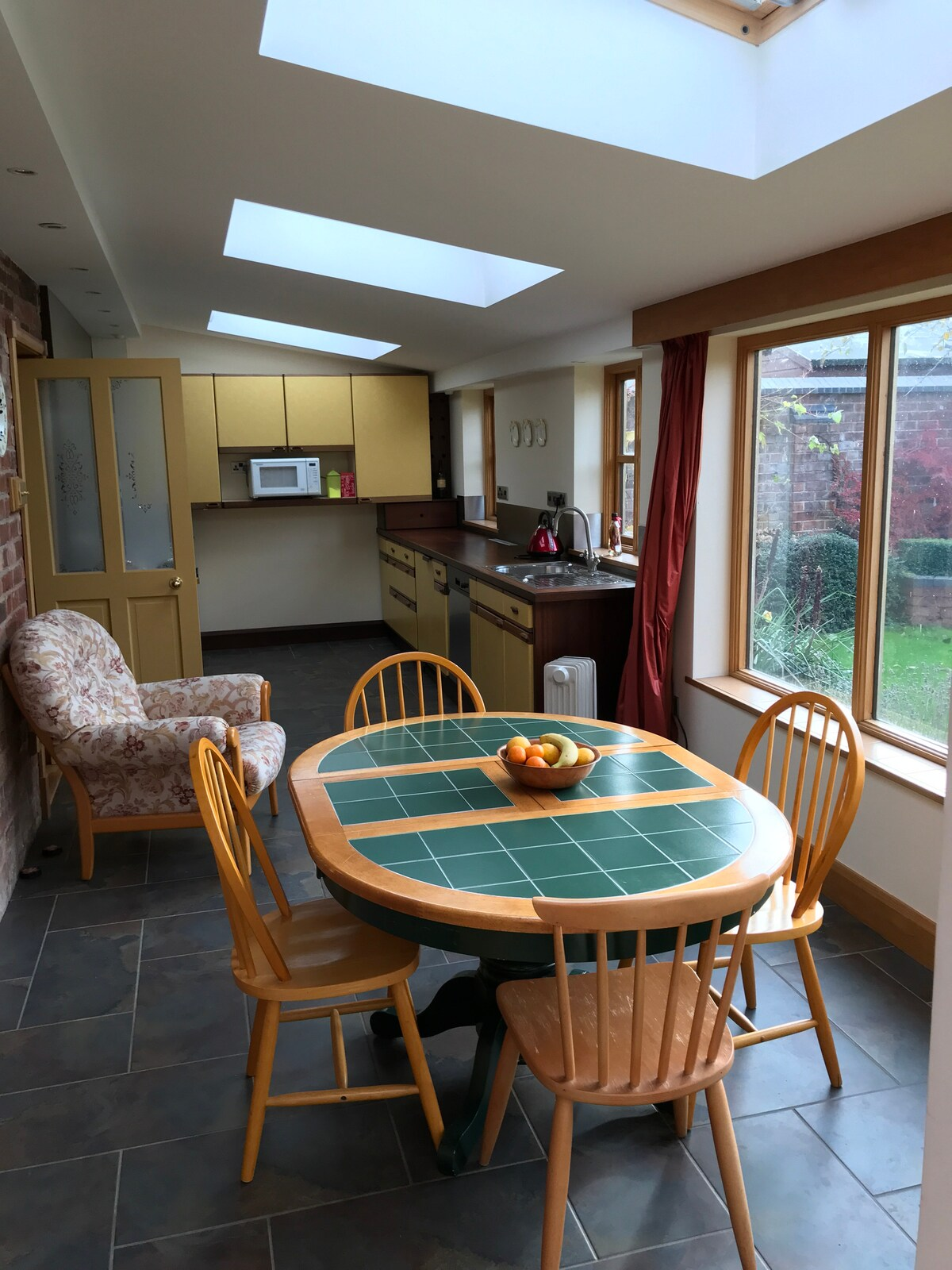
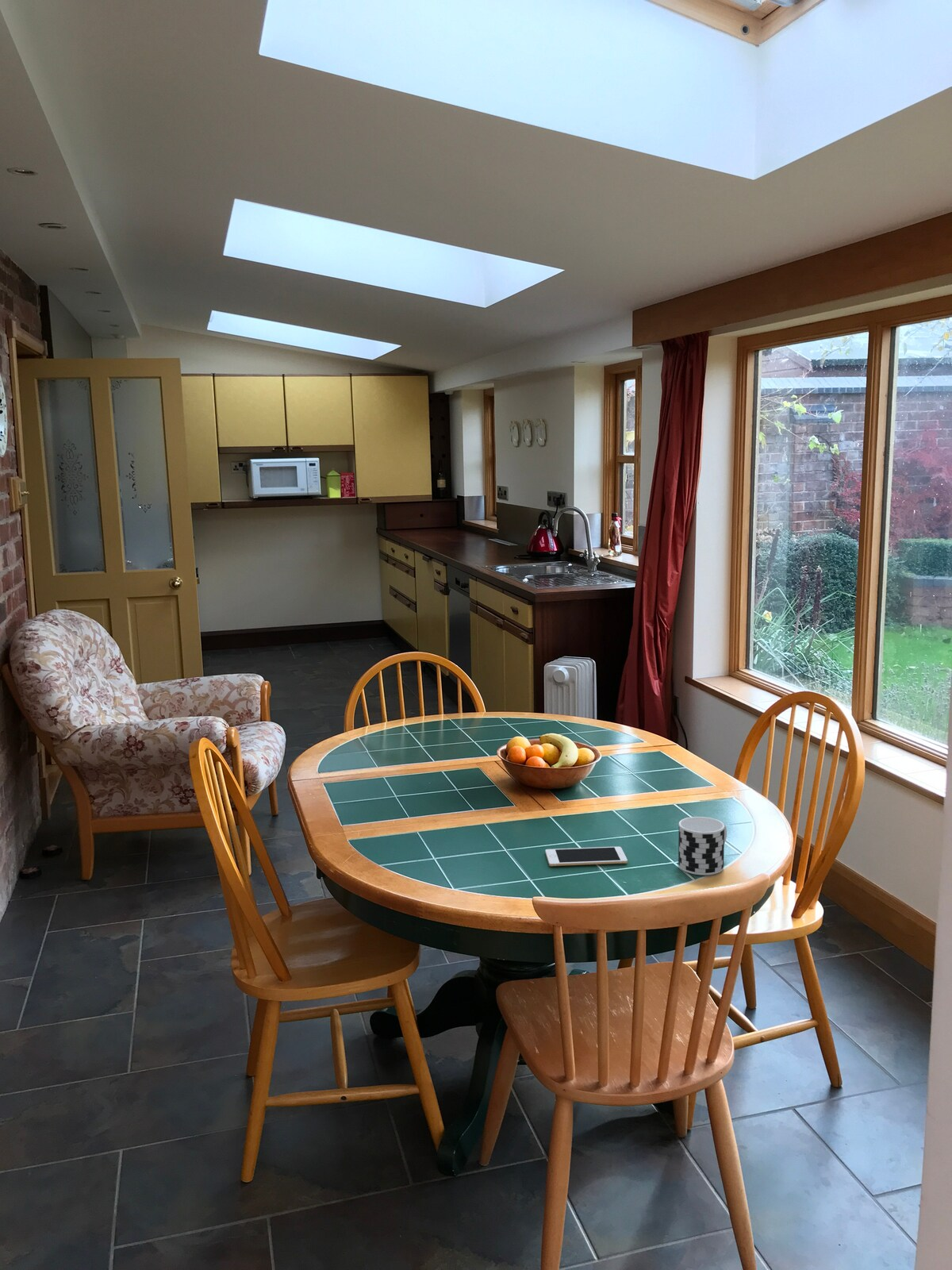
+ cup (706, 843)
+ cell phone (585, 856)
